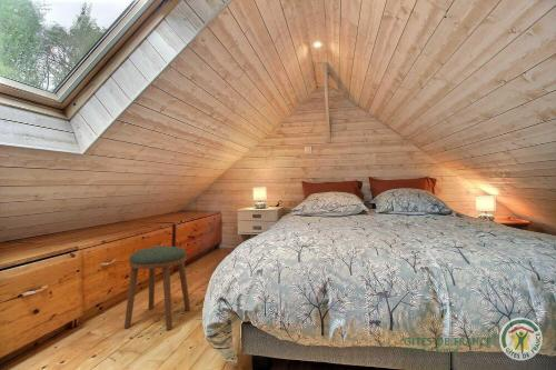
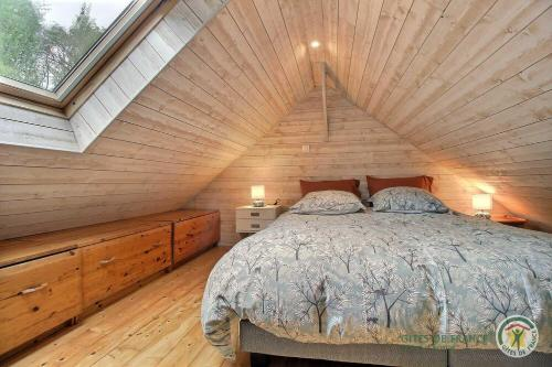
- stool (163, 282)
